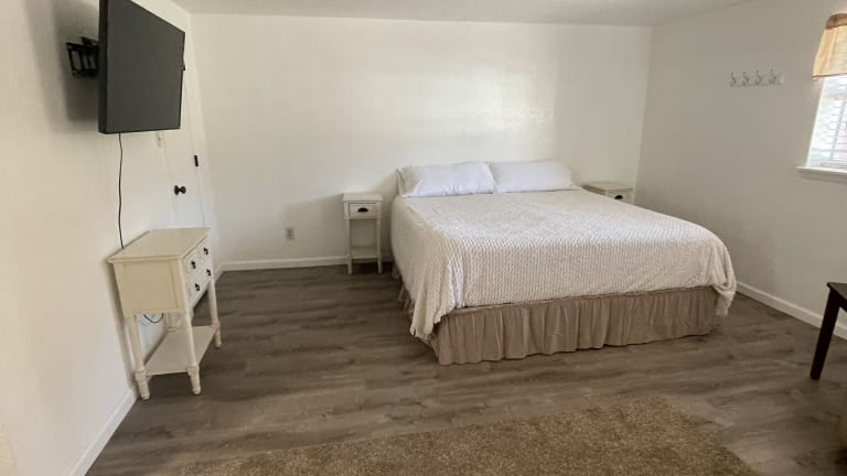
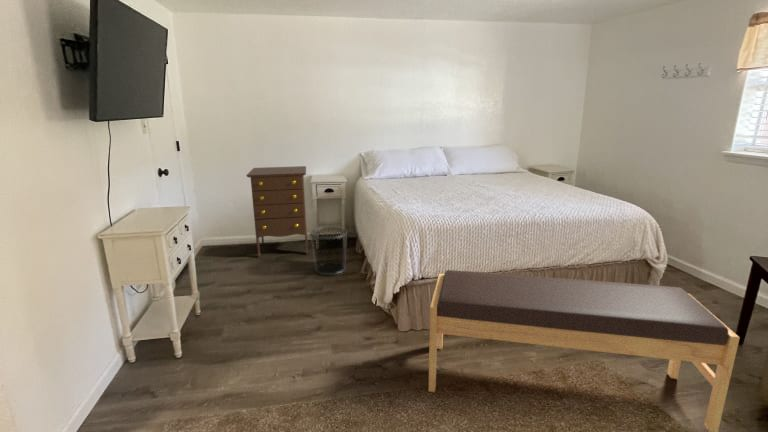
+ dresser (281, 210)
+ bench (559, 339)
+ waste bin (329, 251)
